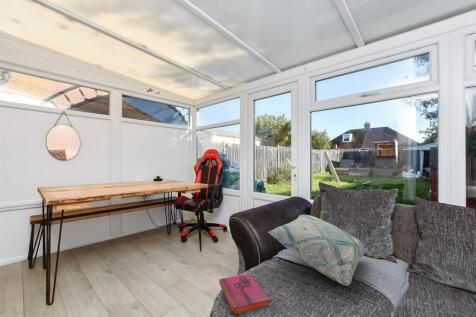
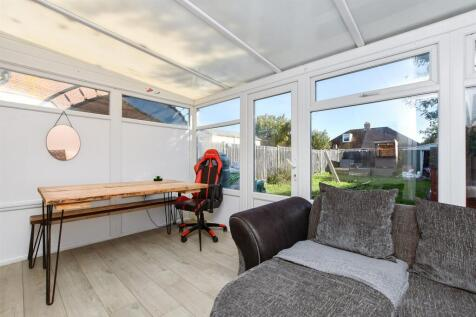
- hardback book (242, 291)
- decorative pillow (318, 243)
